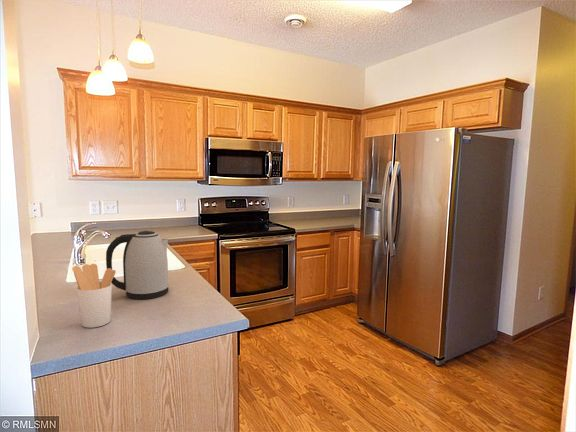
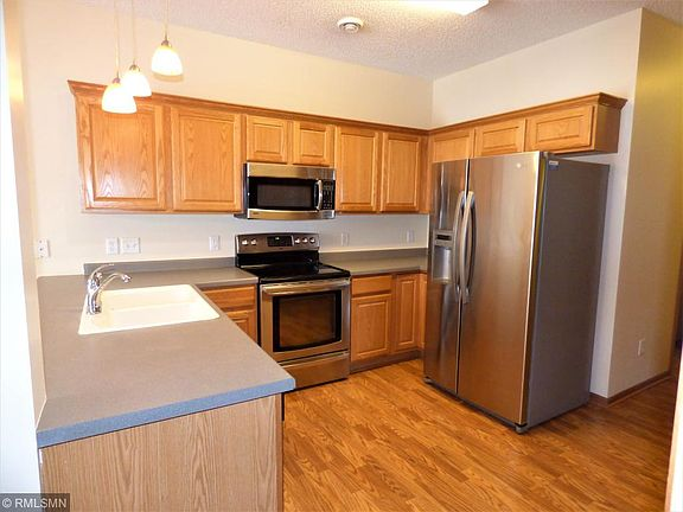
- utensil holder (92, 293)
- kettle (138, 262)
